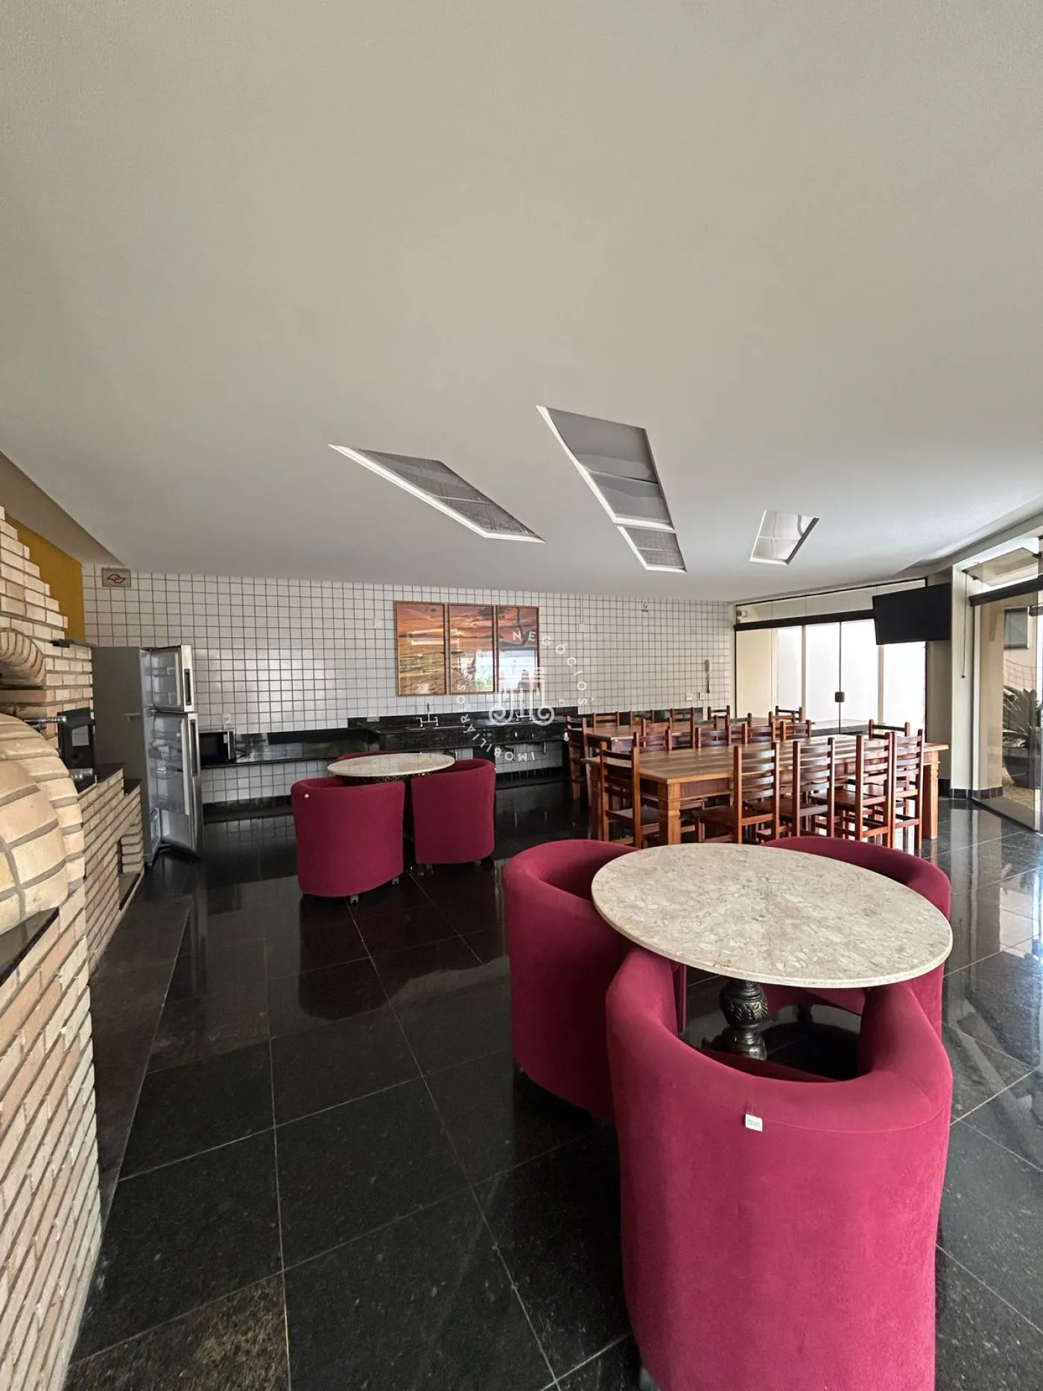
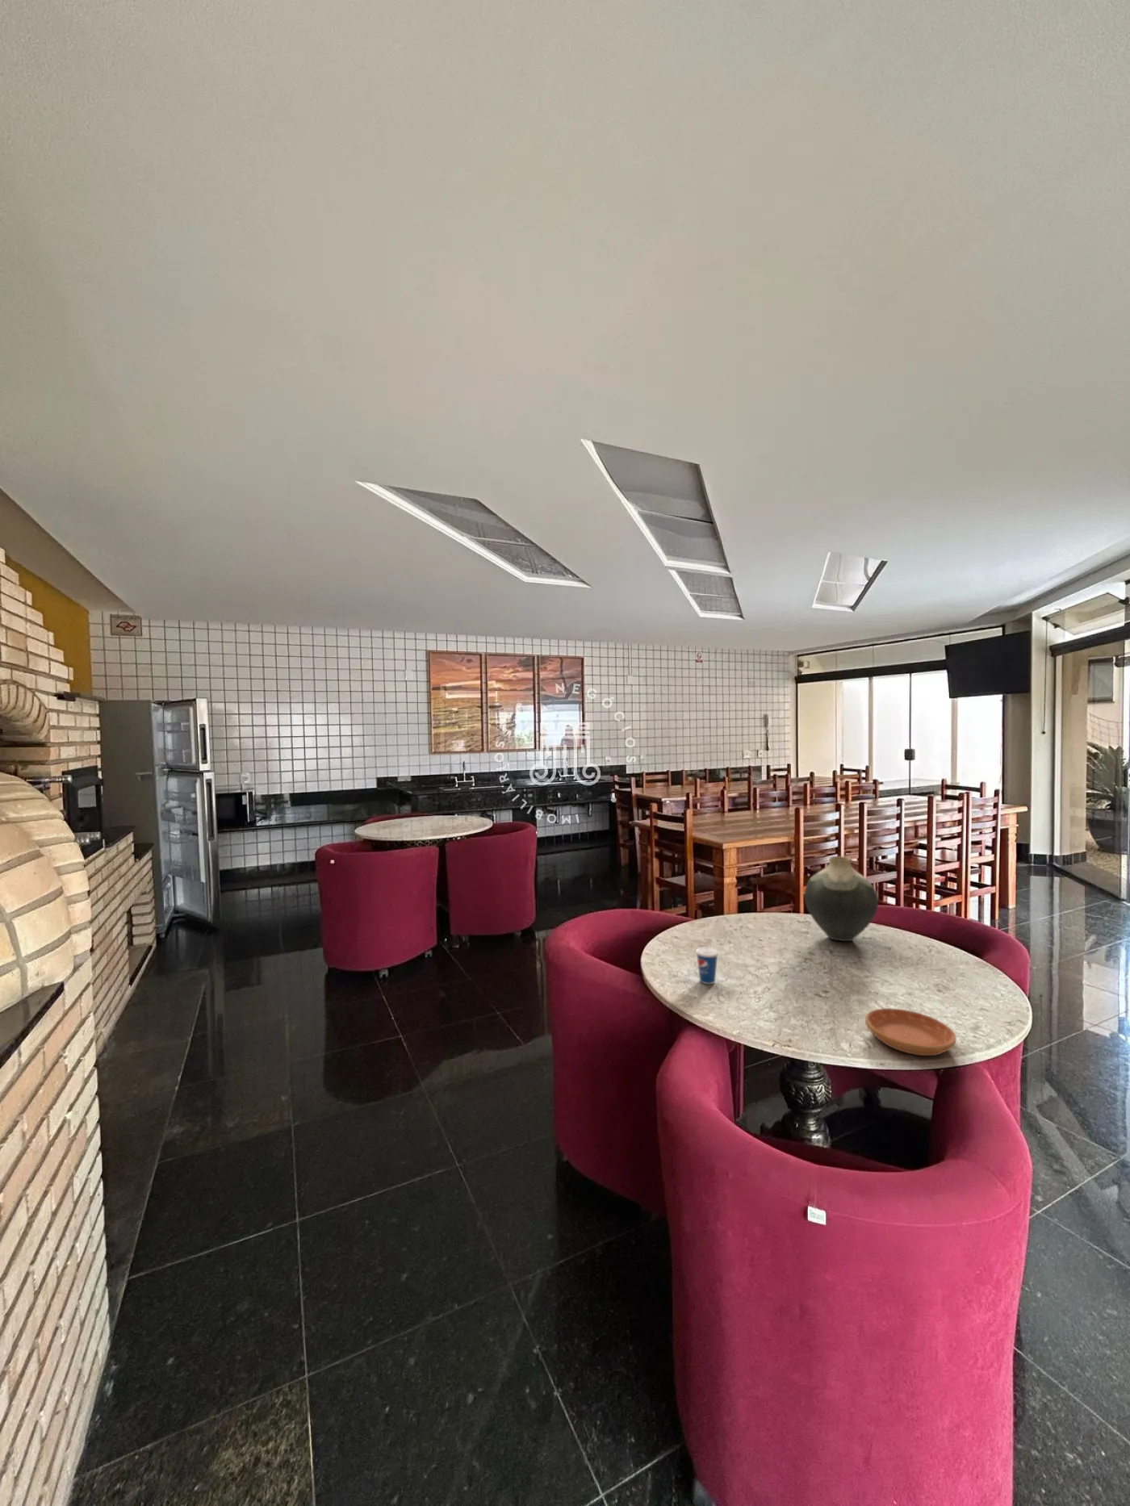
+ vase (840, 898)
+ saucer (909, 1032)
+ cup (707, 958)
